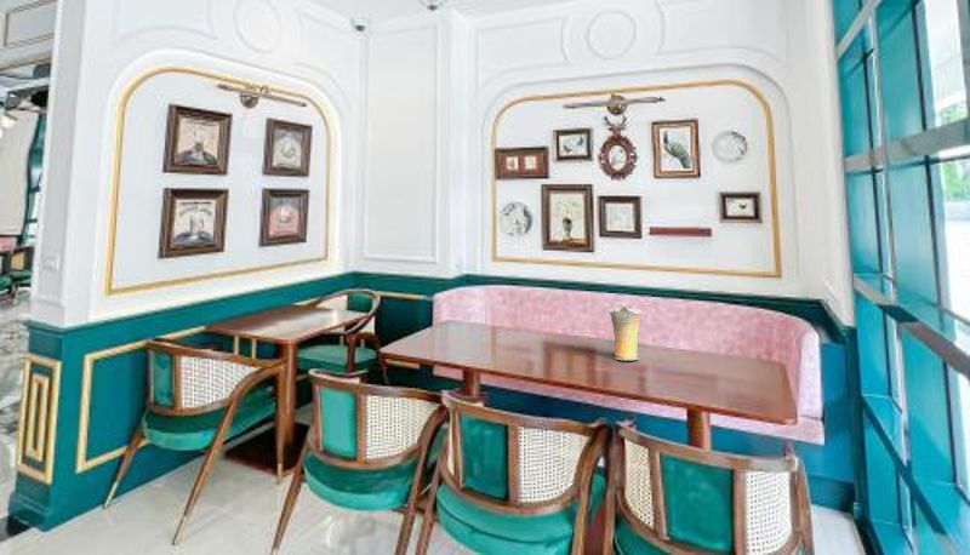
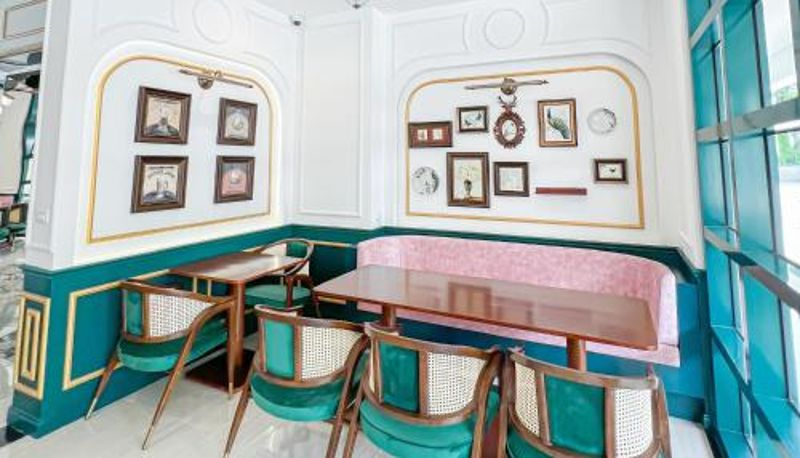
- vase (624, 330)
